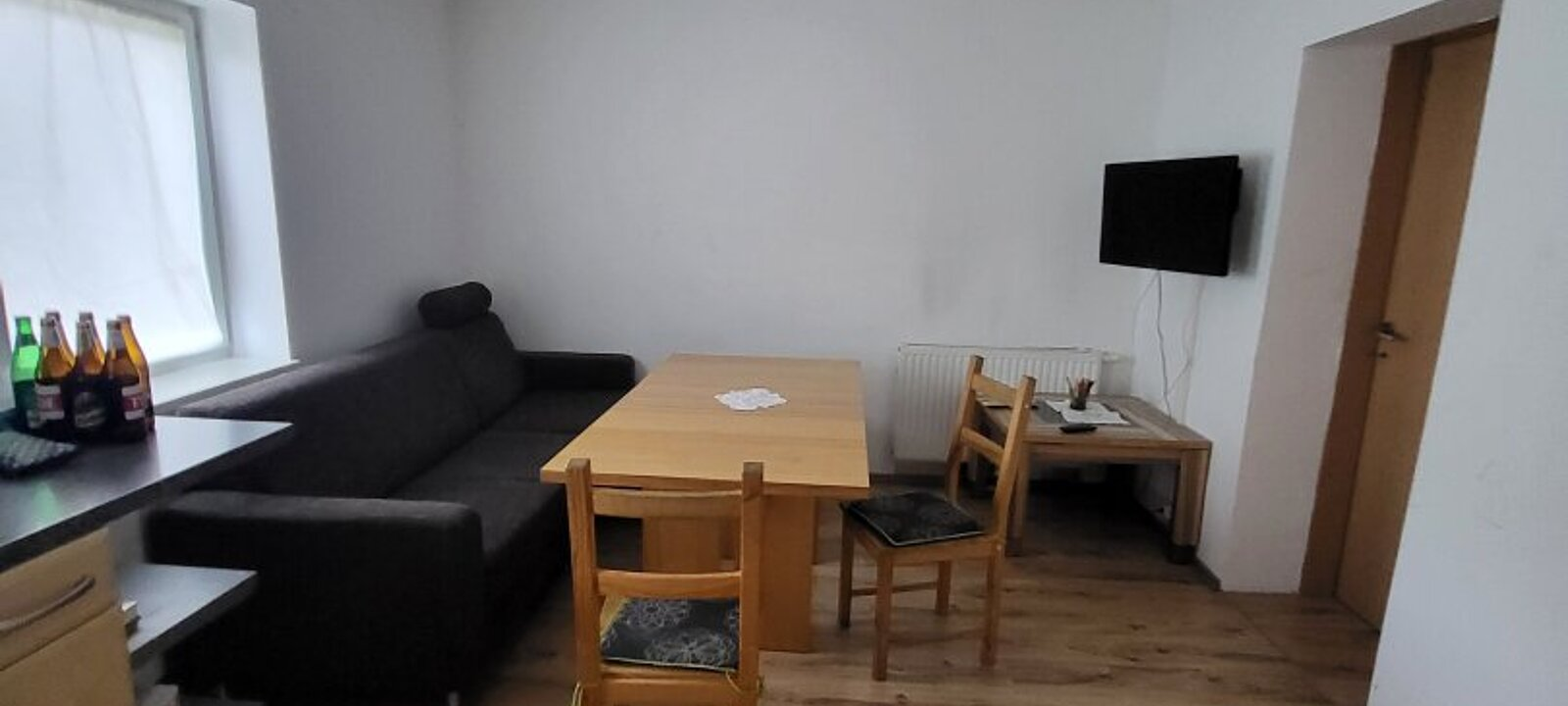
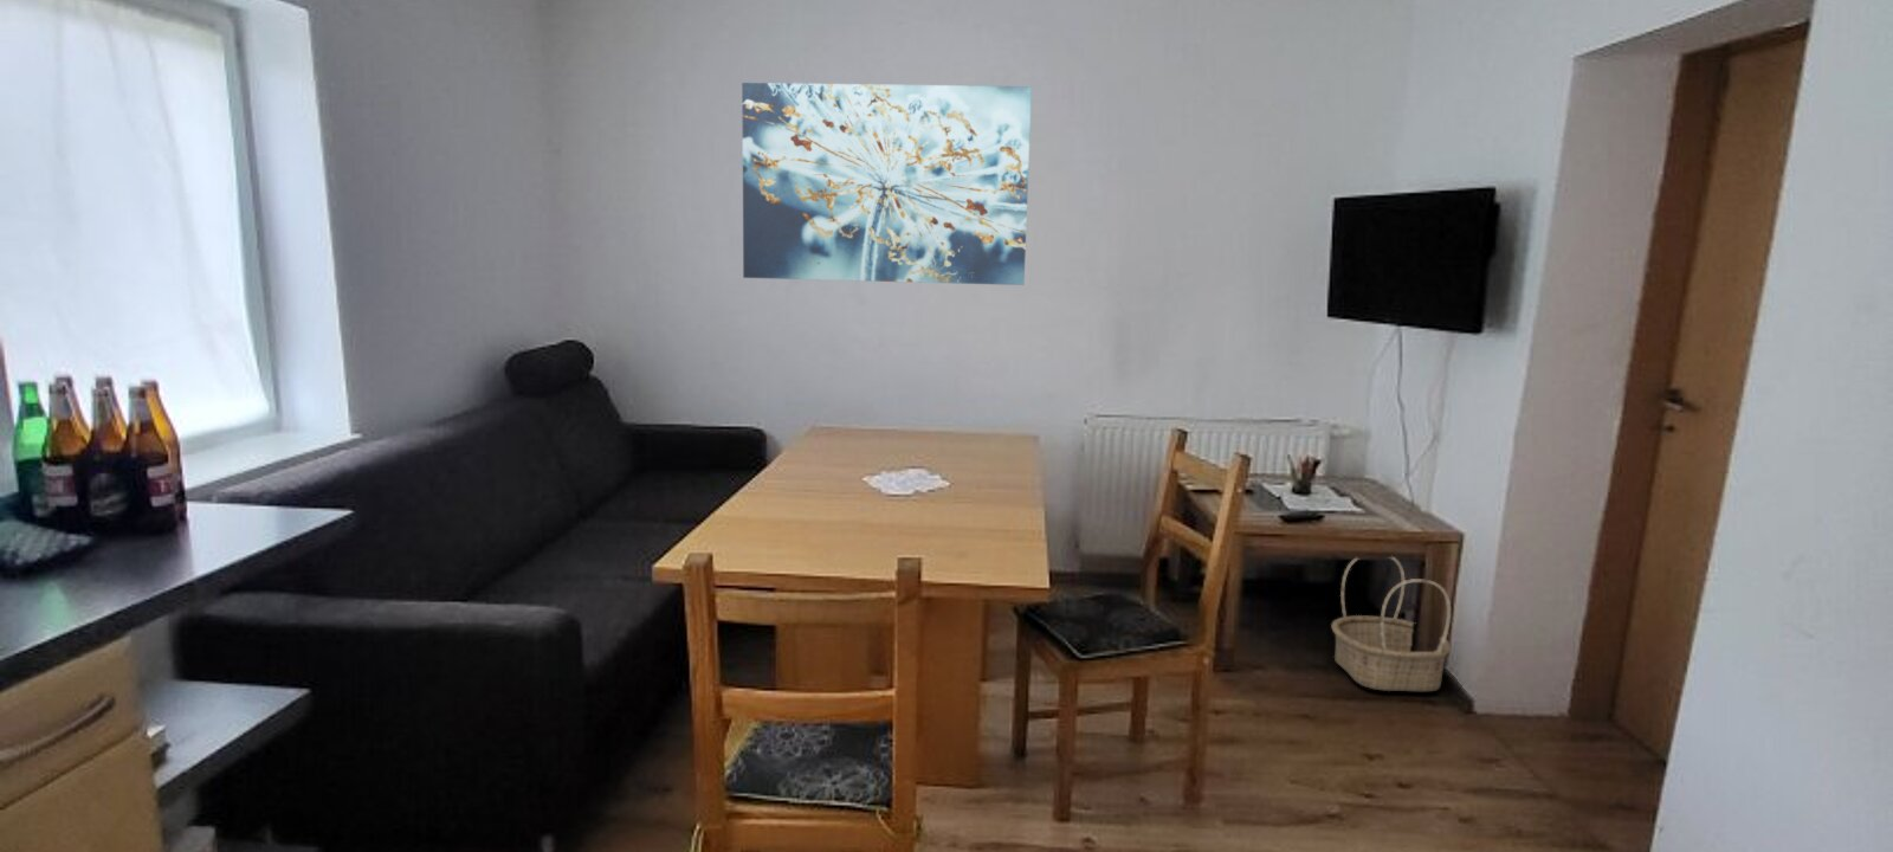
+ wall art (884, 185)
+ basket (1391, 622)
